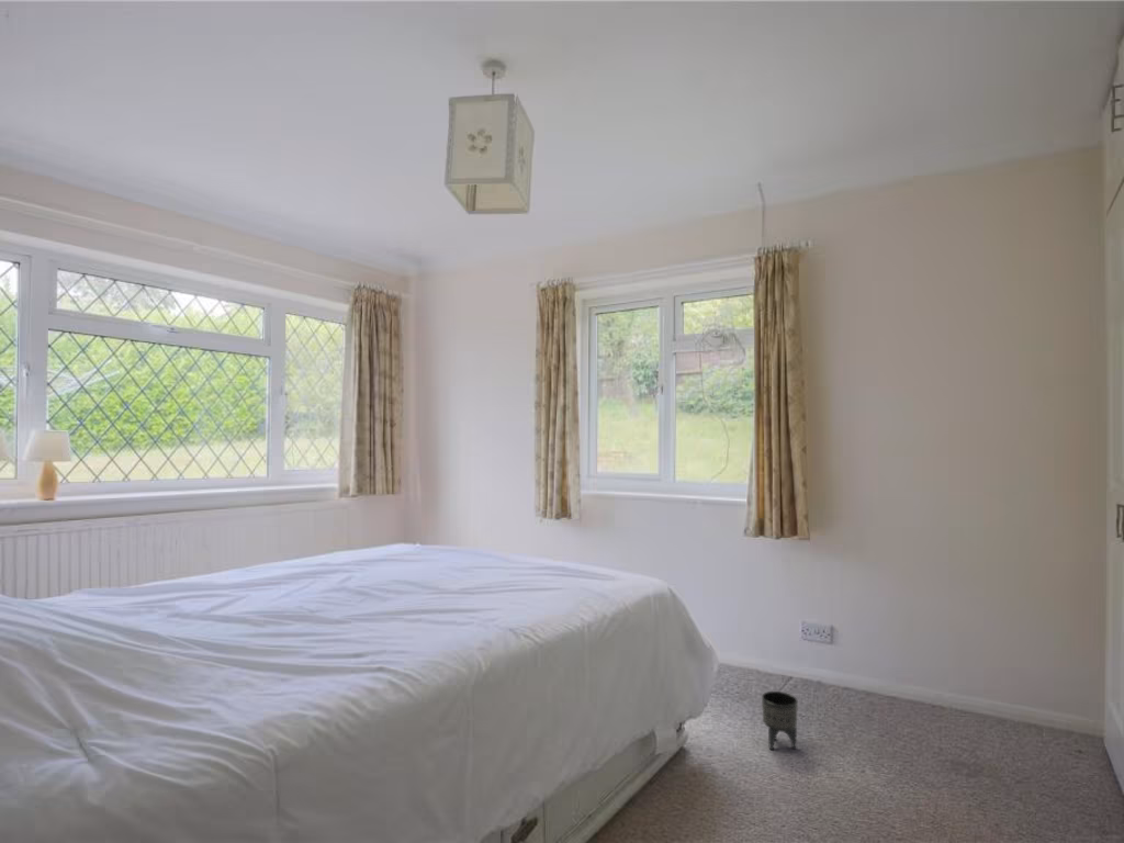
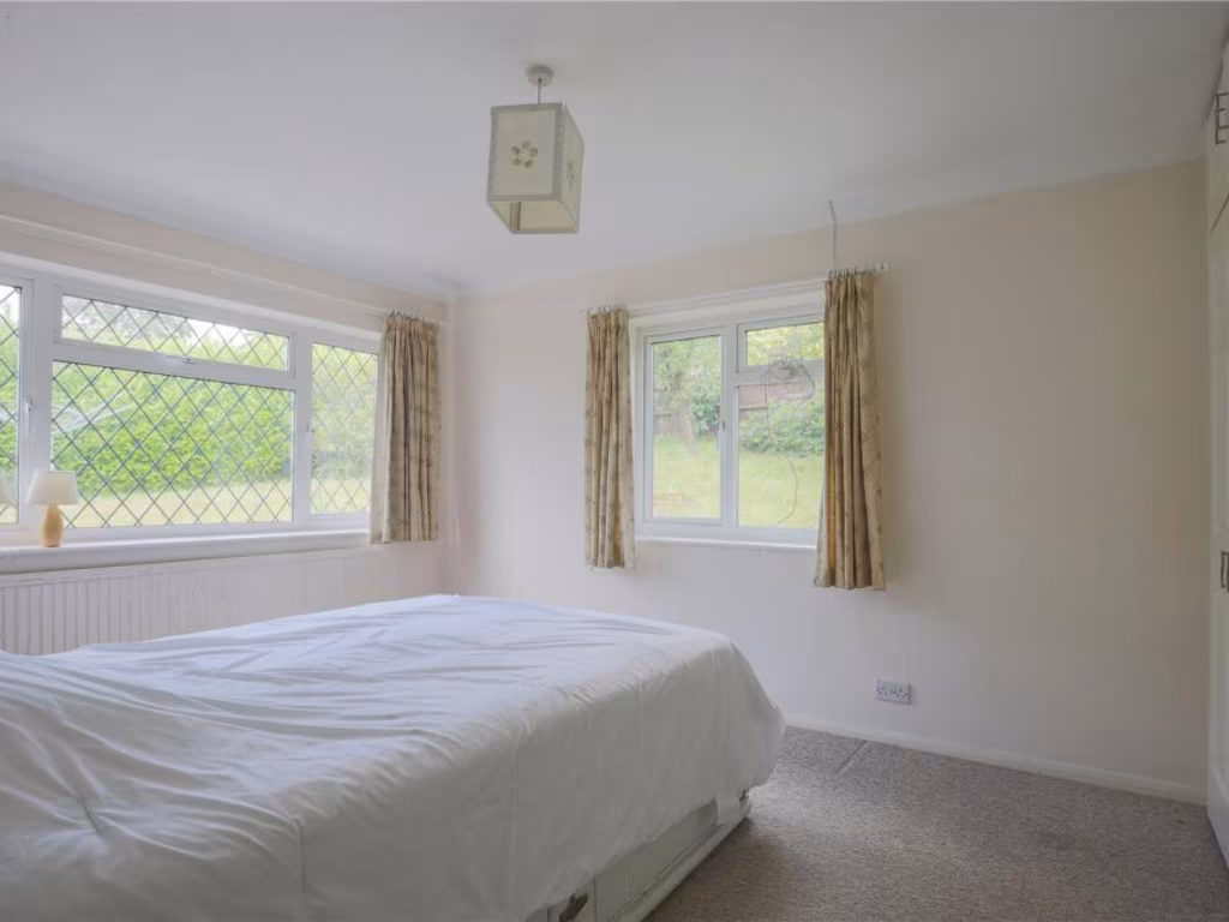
- planter (779, 721)
